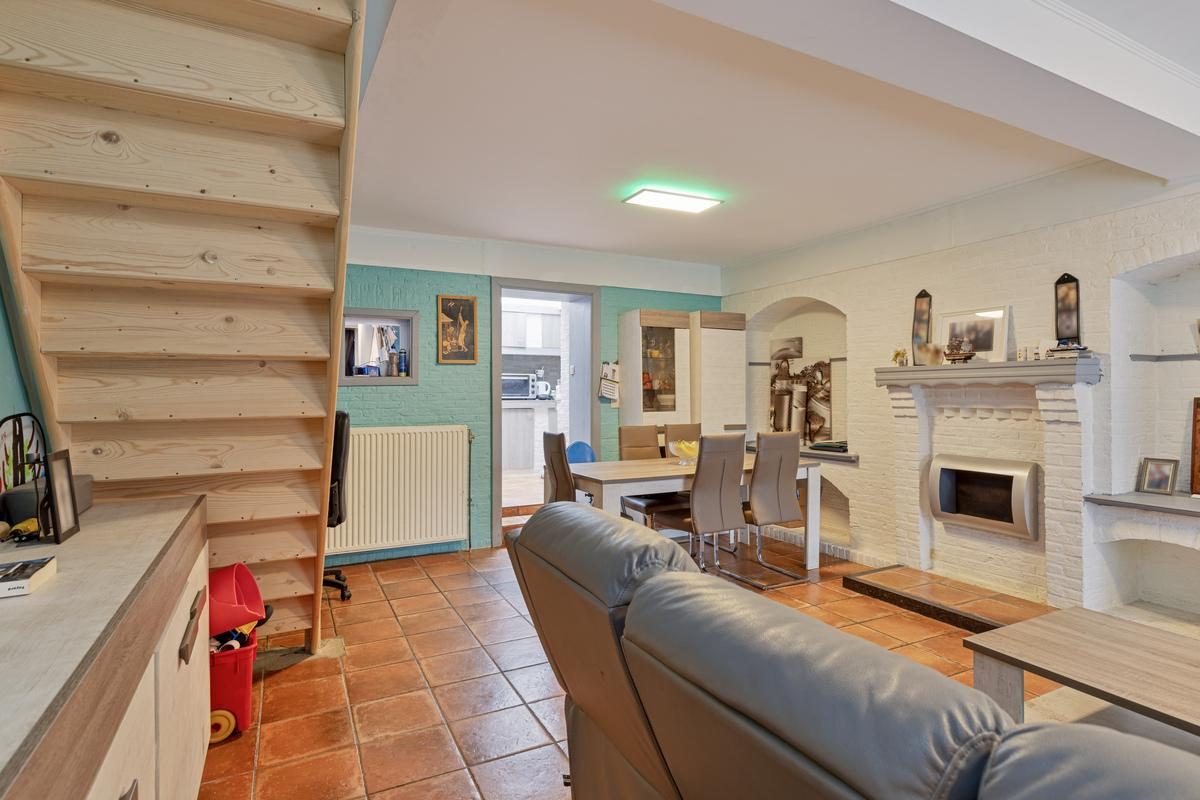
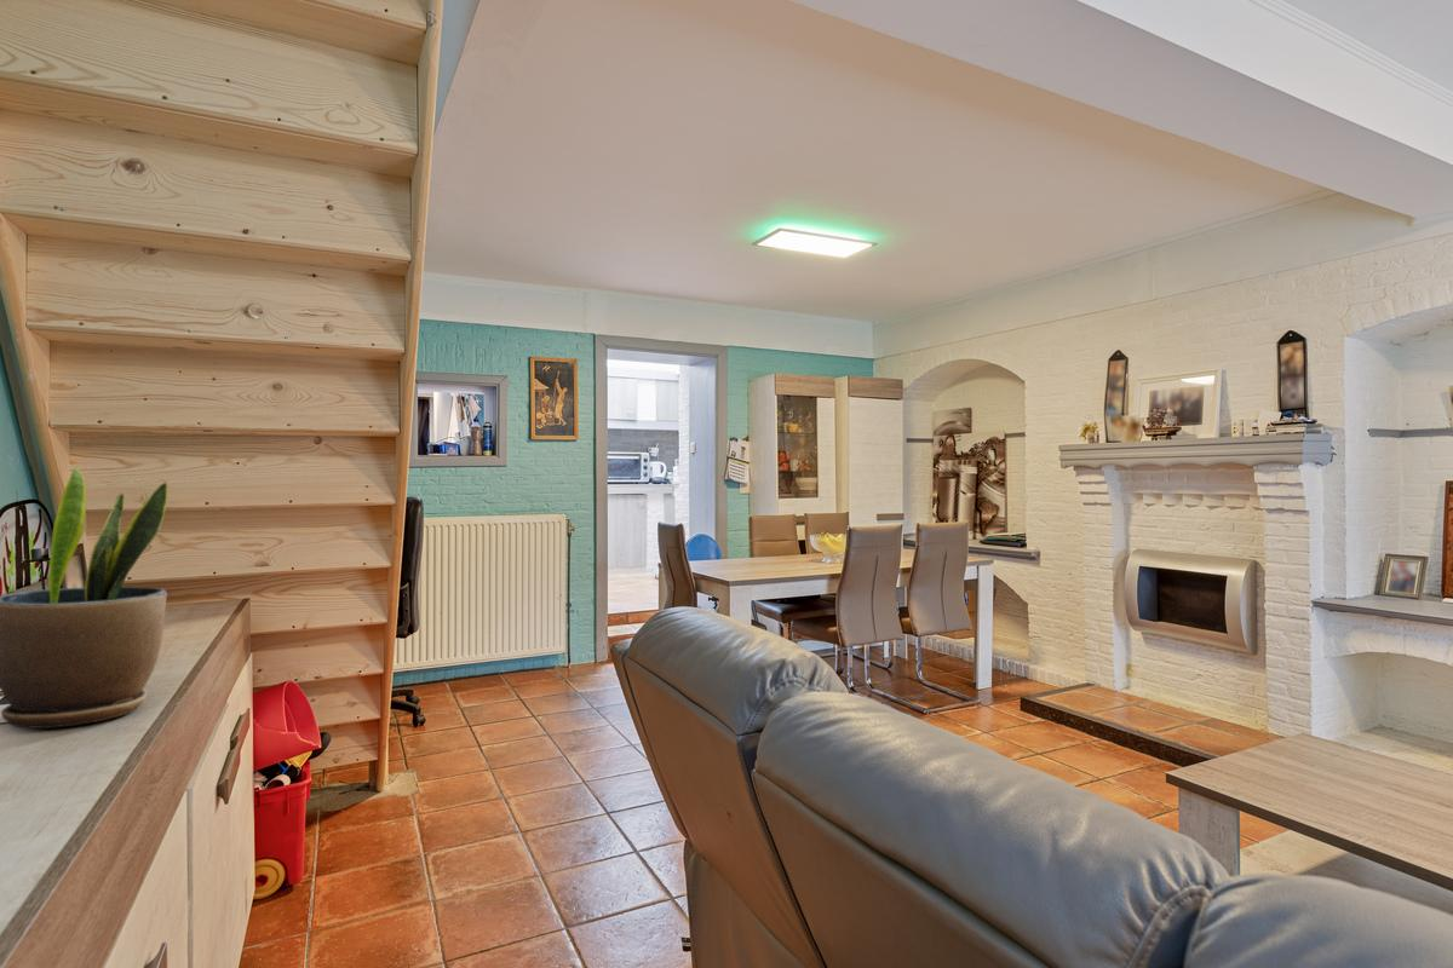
+ potted plant (84, 588)
